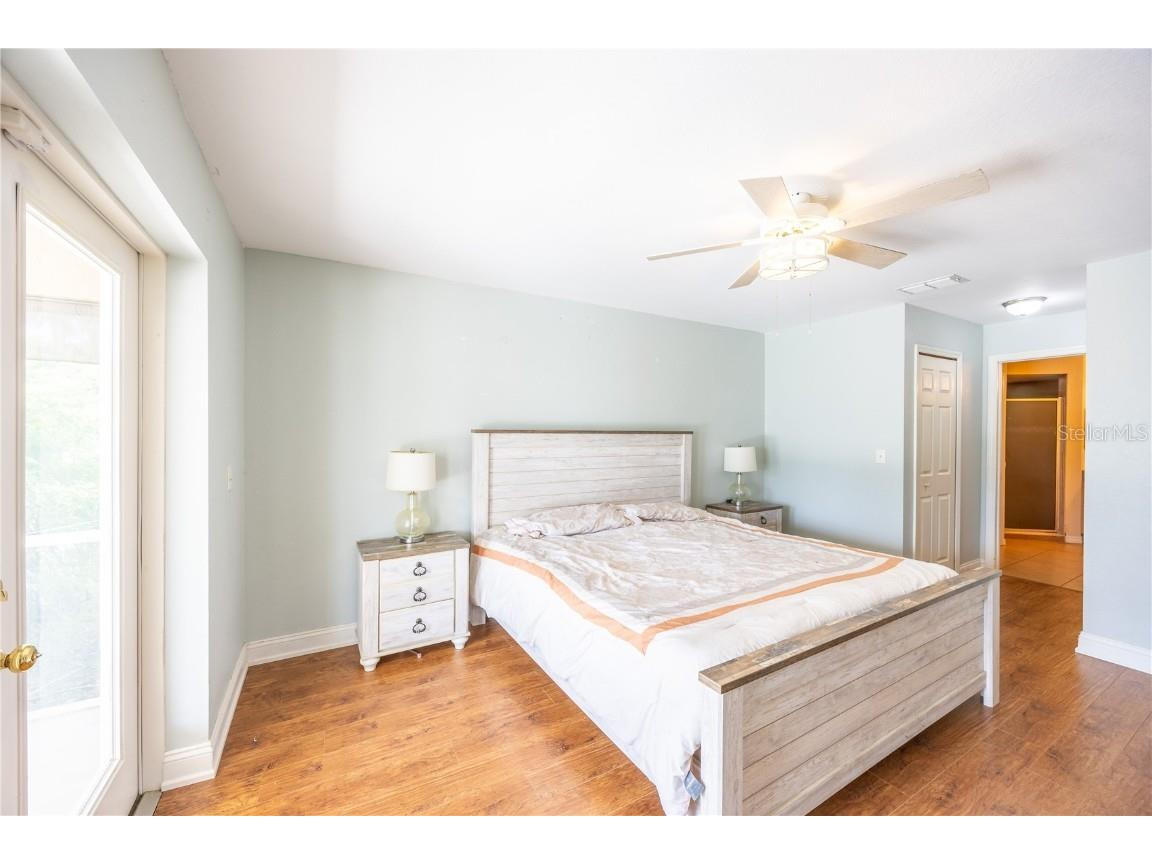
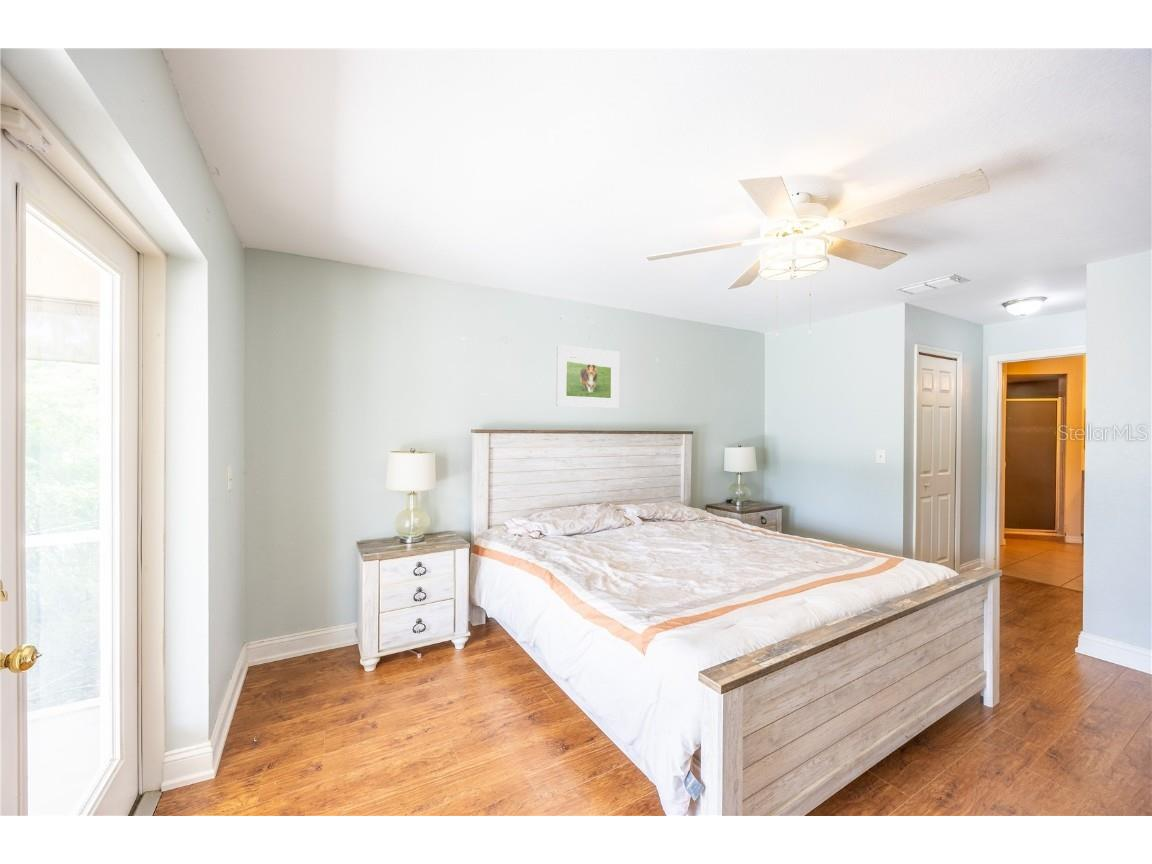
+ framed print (588, 377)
